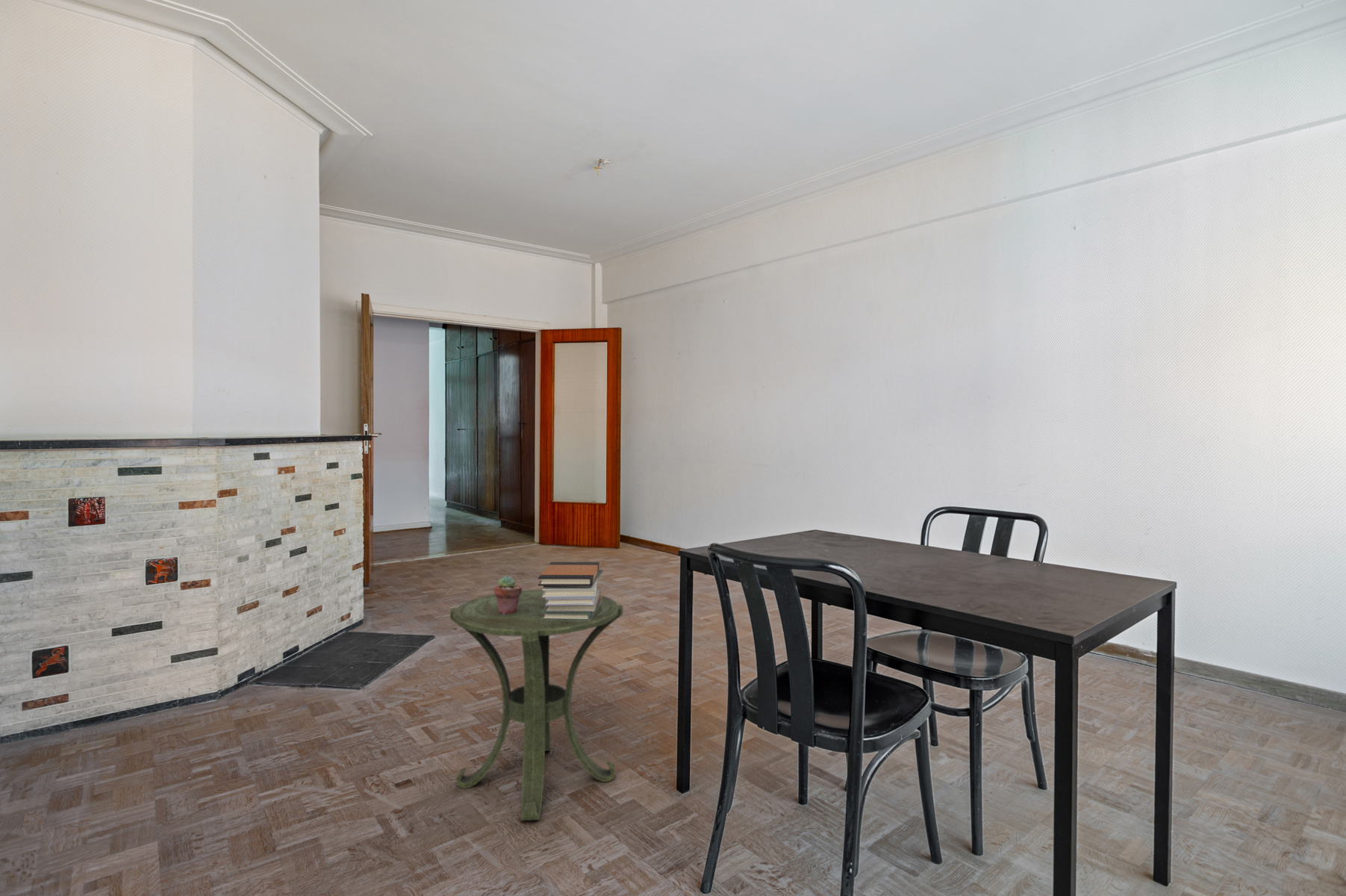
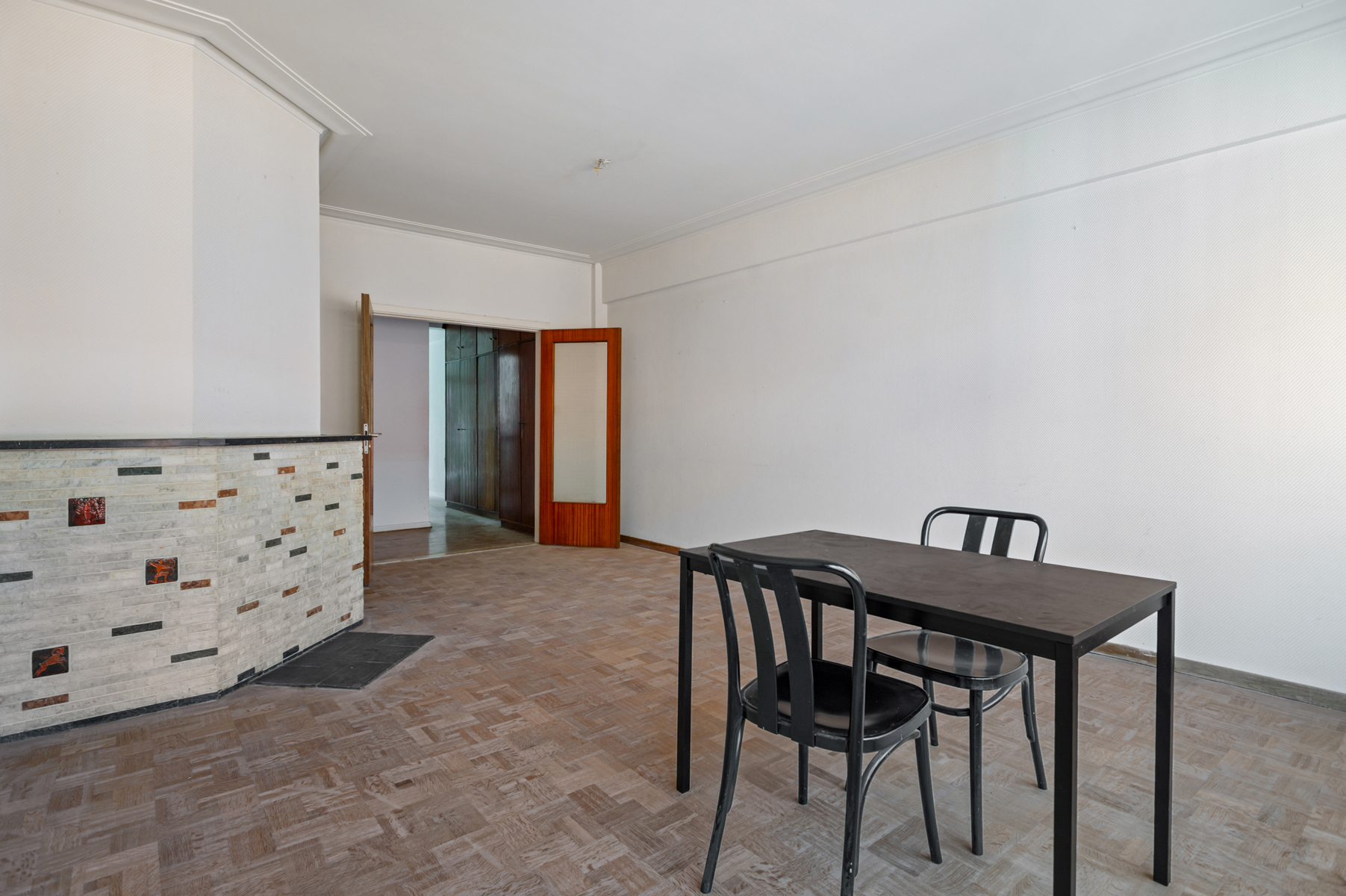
- potted succulent (508, 593)
- book stack (571, 589)
- side table (537, 694)
